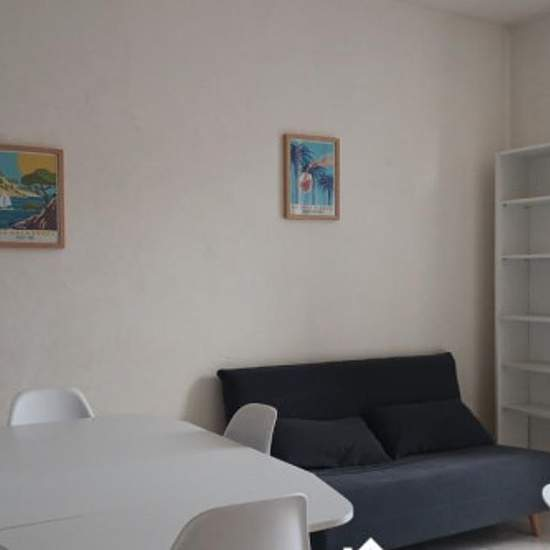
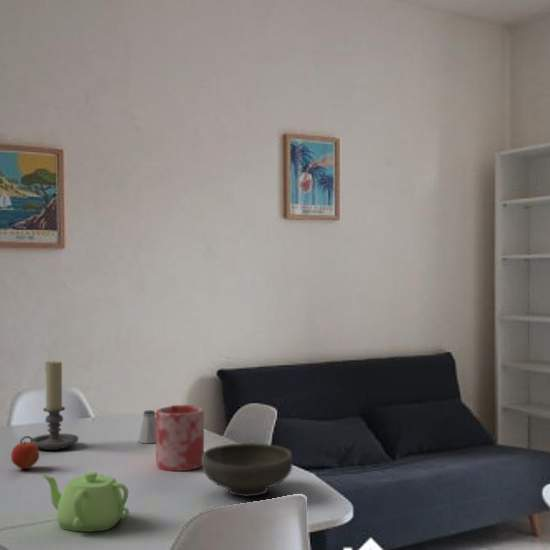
+ candle holder (49, 403)
+ bowl (247, 471)
+ vase (176, 435)
+ teapot (85, 497)
+ apple (25, 454)
+ saltshaker (149, 426)
